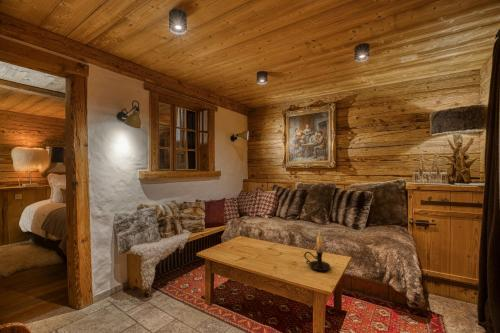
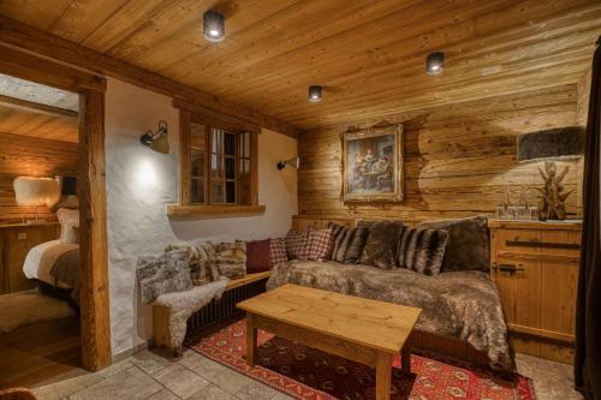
- candle holder (317, 248)
